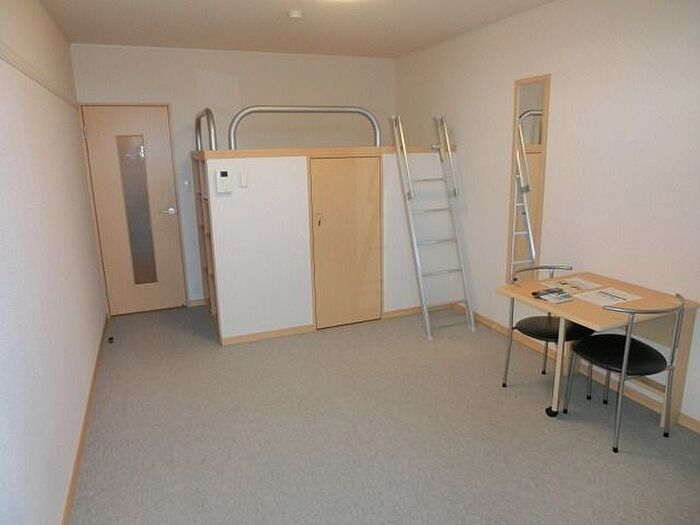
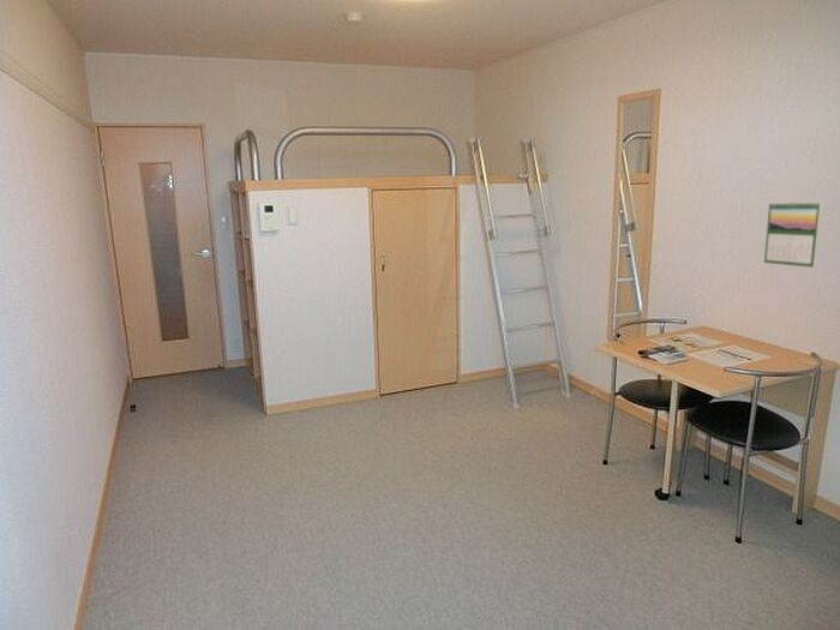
+ calendar (791, 233)
